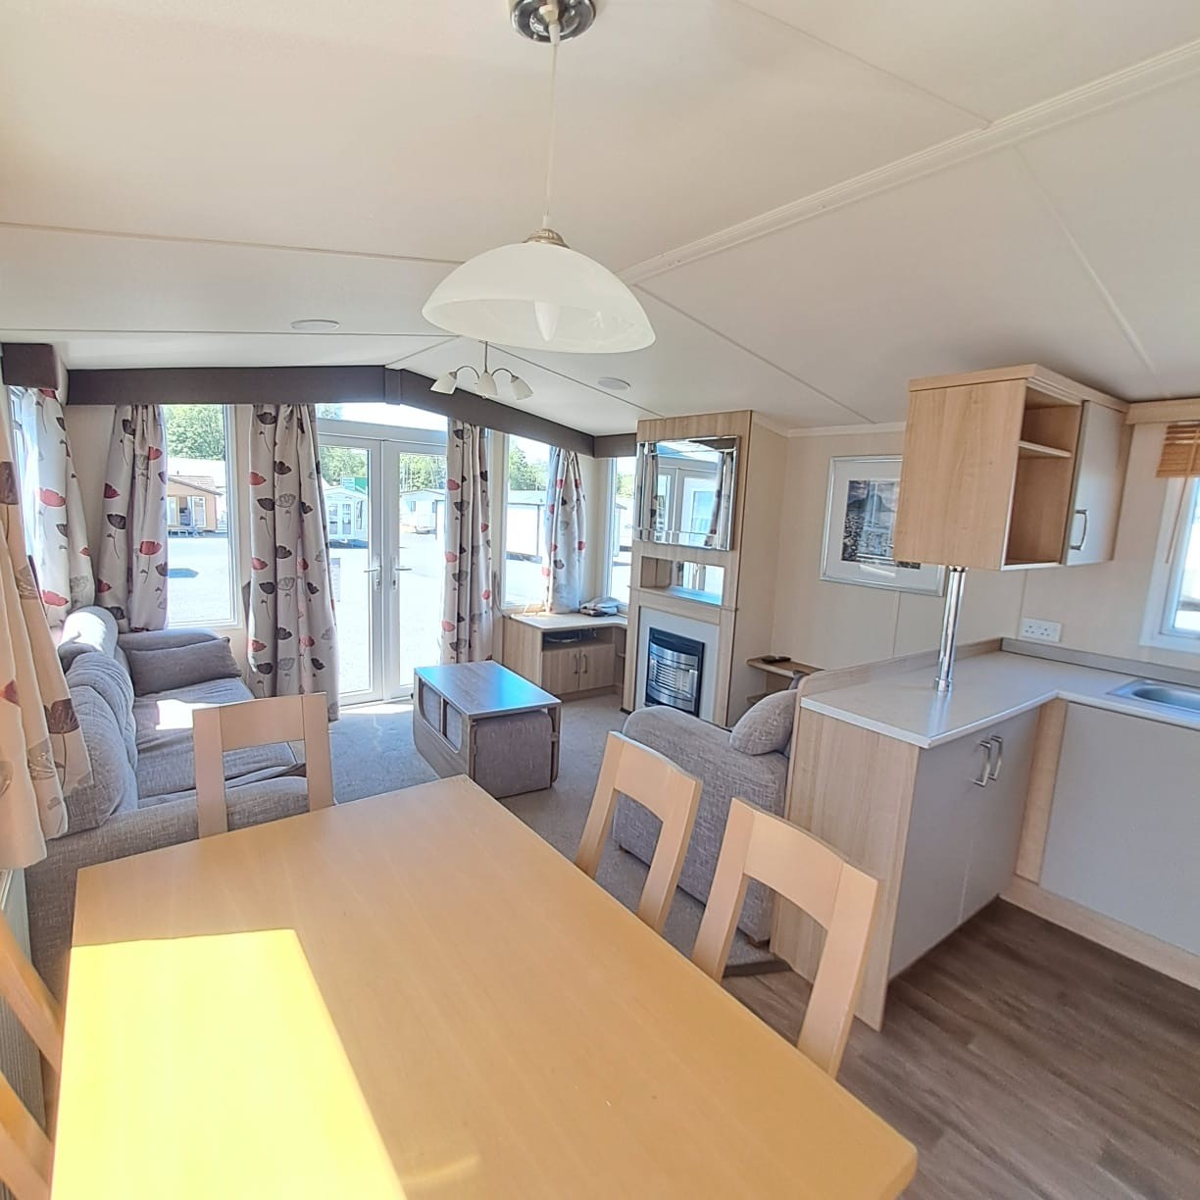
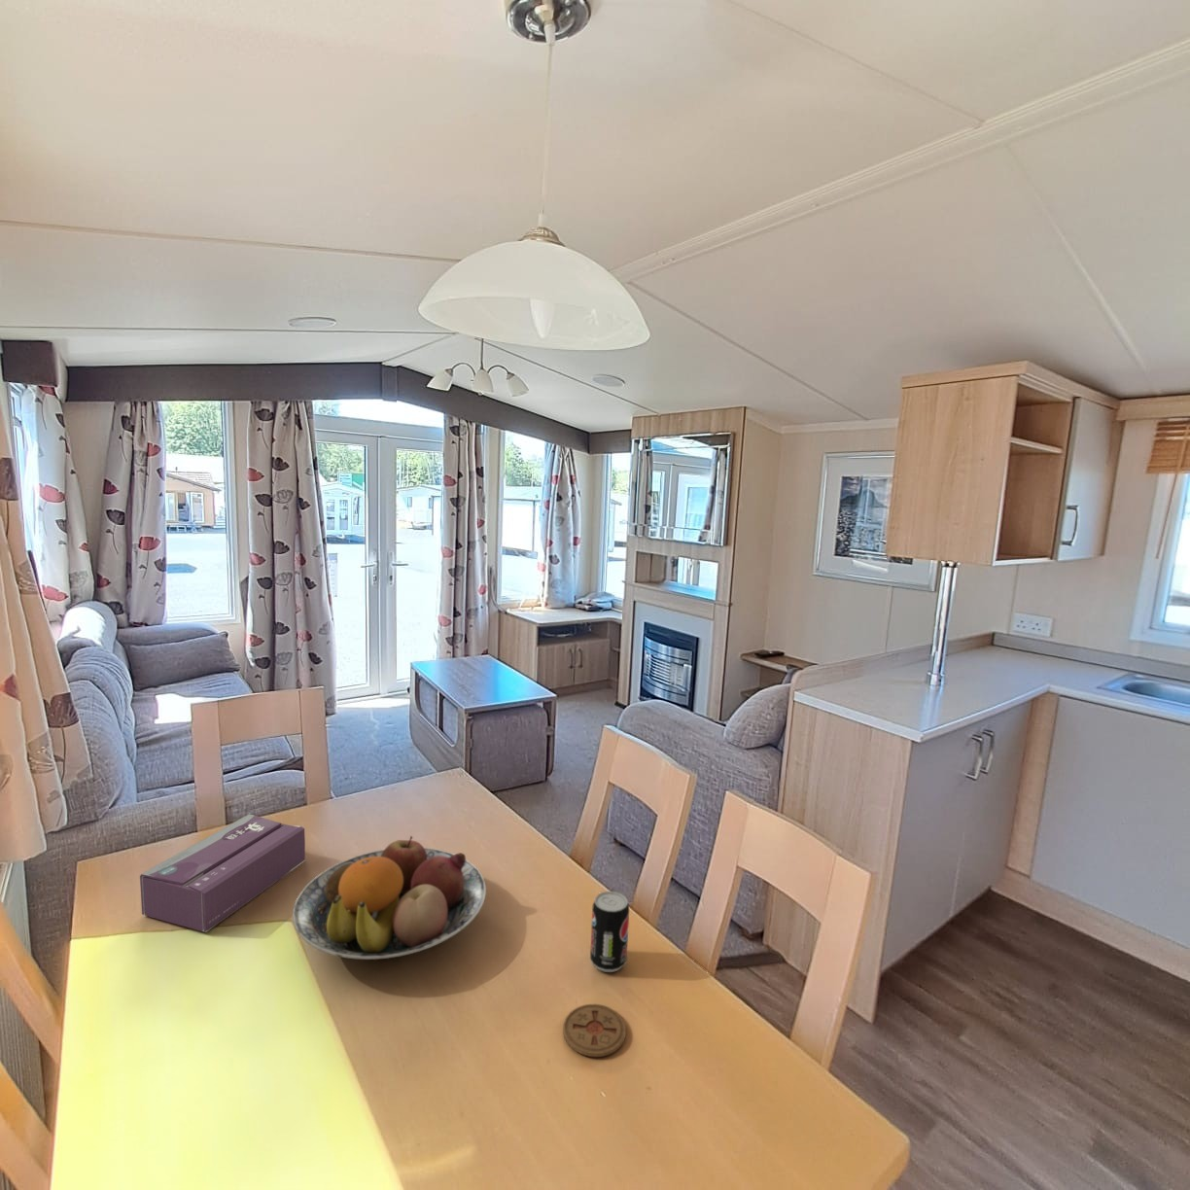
+ fruit bowl (392, 888)
+ tissue box (229, 866)
+ beverage can (609, 932)
+ coaster (594, 1029)
